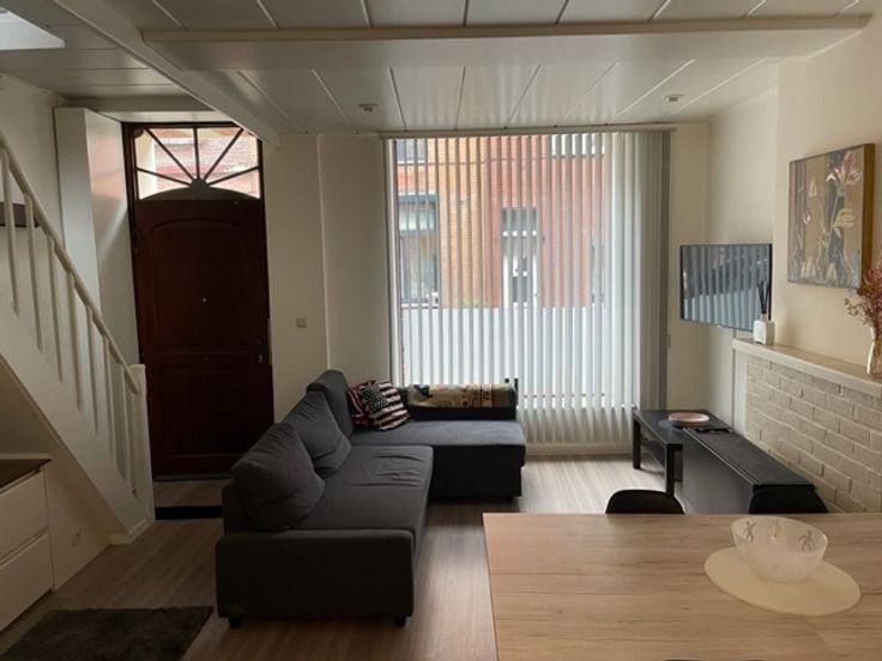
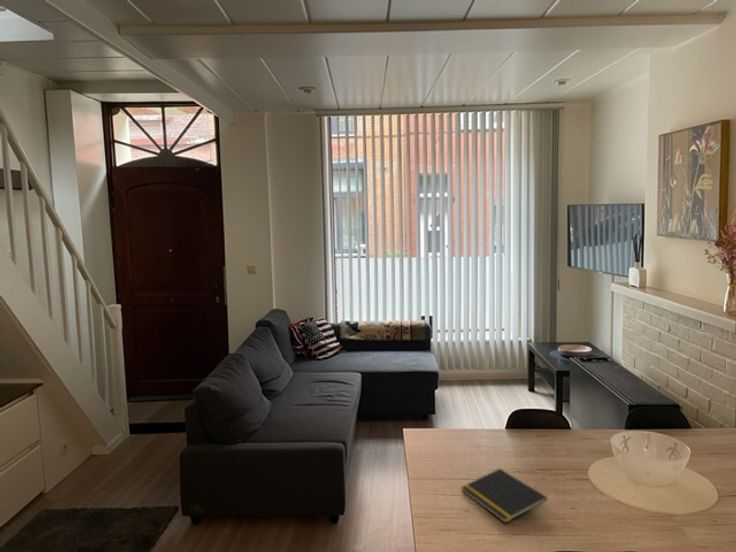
+ notepad (502, 493)
